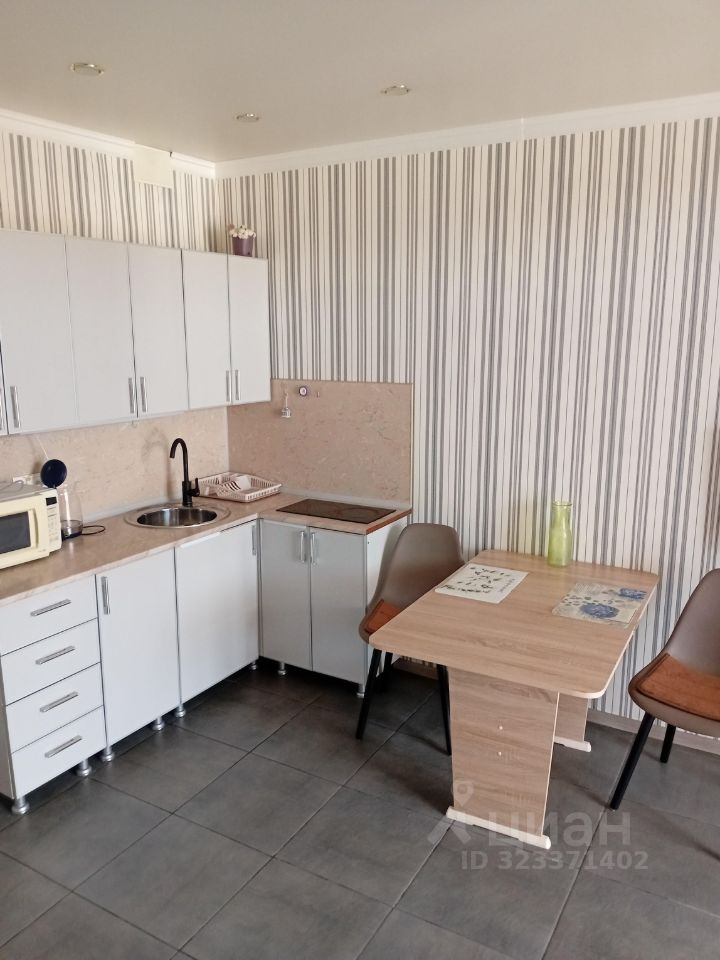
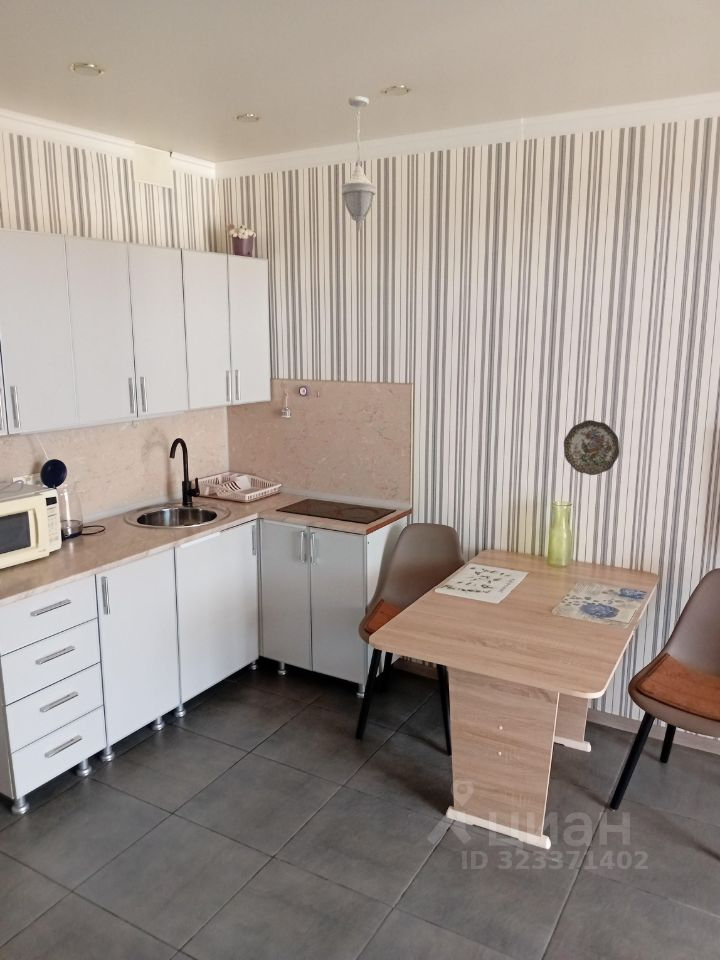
+ decorative plate (591, 447)
+ pendant light (358, 166)
